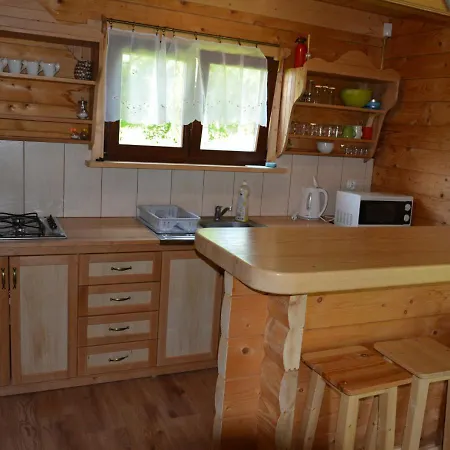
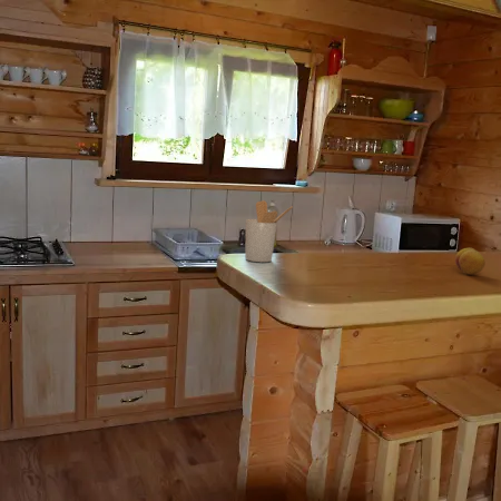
+ utensil holder (268, 230)
+ fruit (470, 261)
